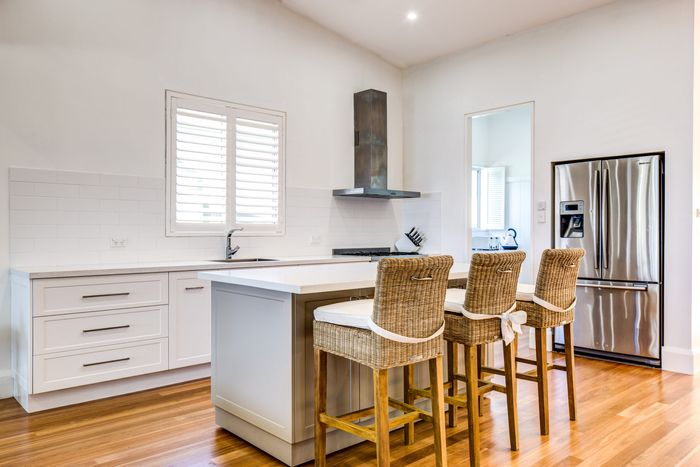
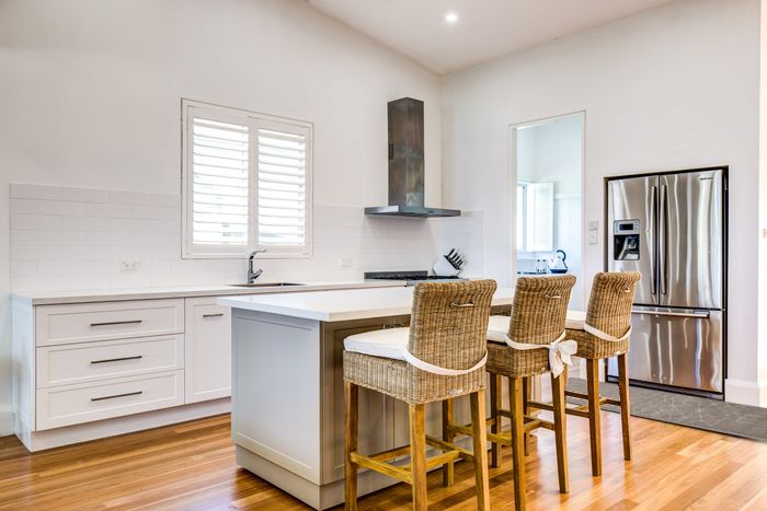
+ rug (618, 397)
